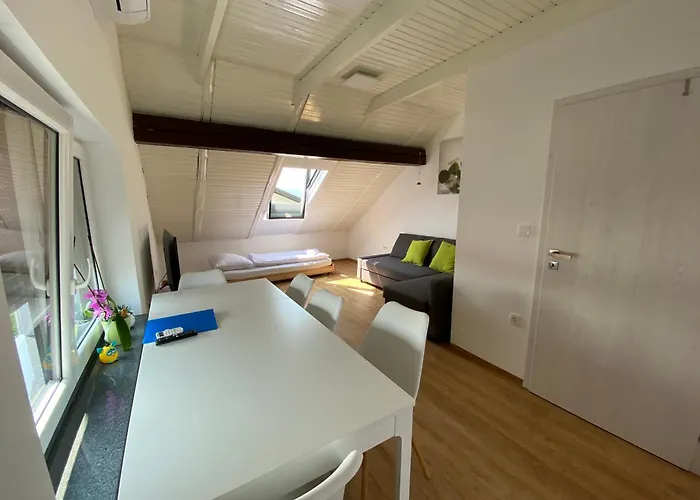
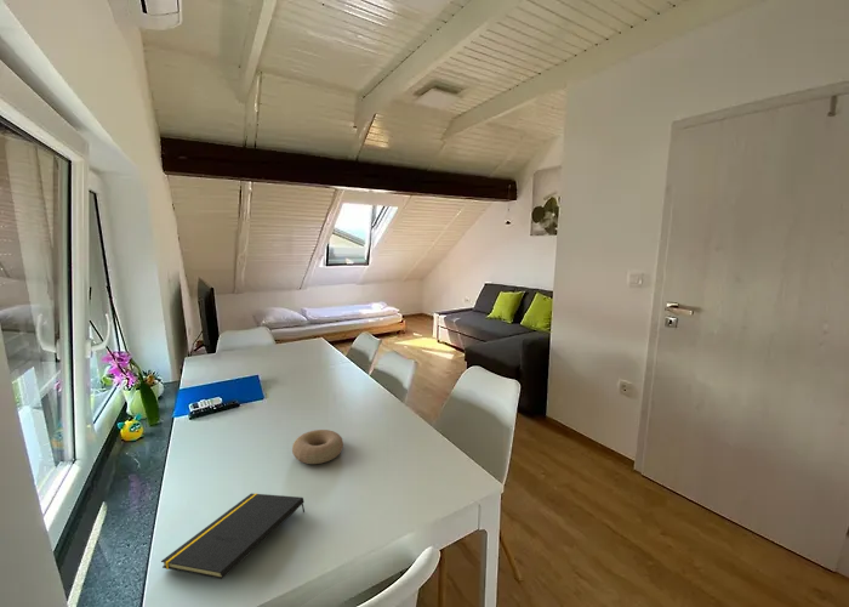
+ bowl (318, 446)
+ notepad (239, 529)
